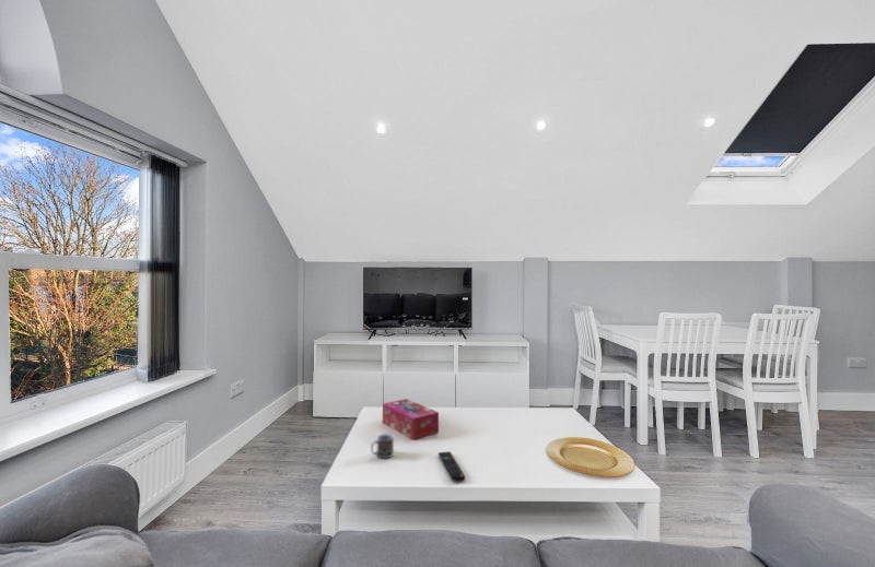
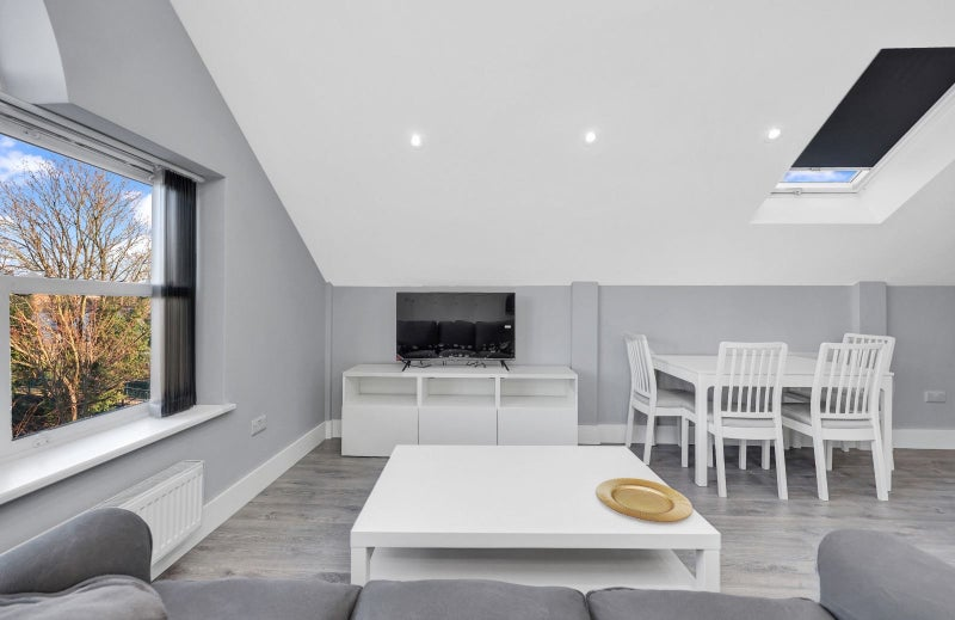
- tissue box (409, 417)
- remote control (451, 465)
- cup (382, 446)
